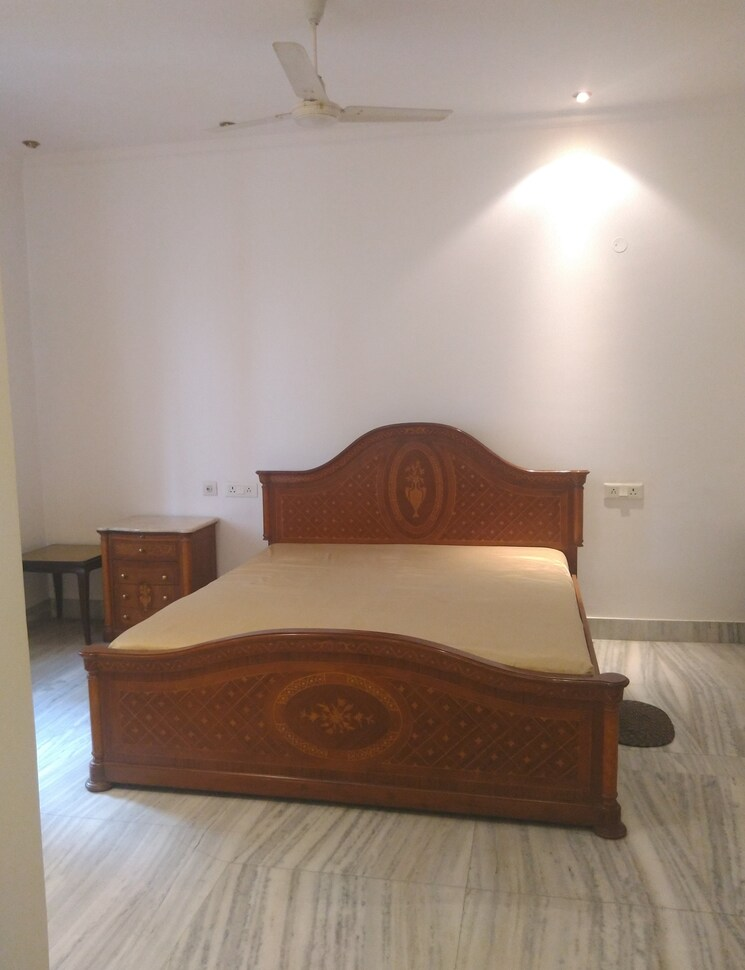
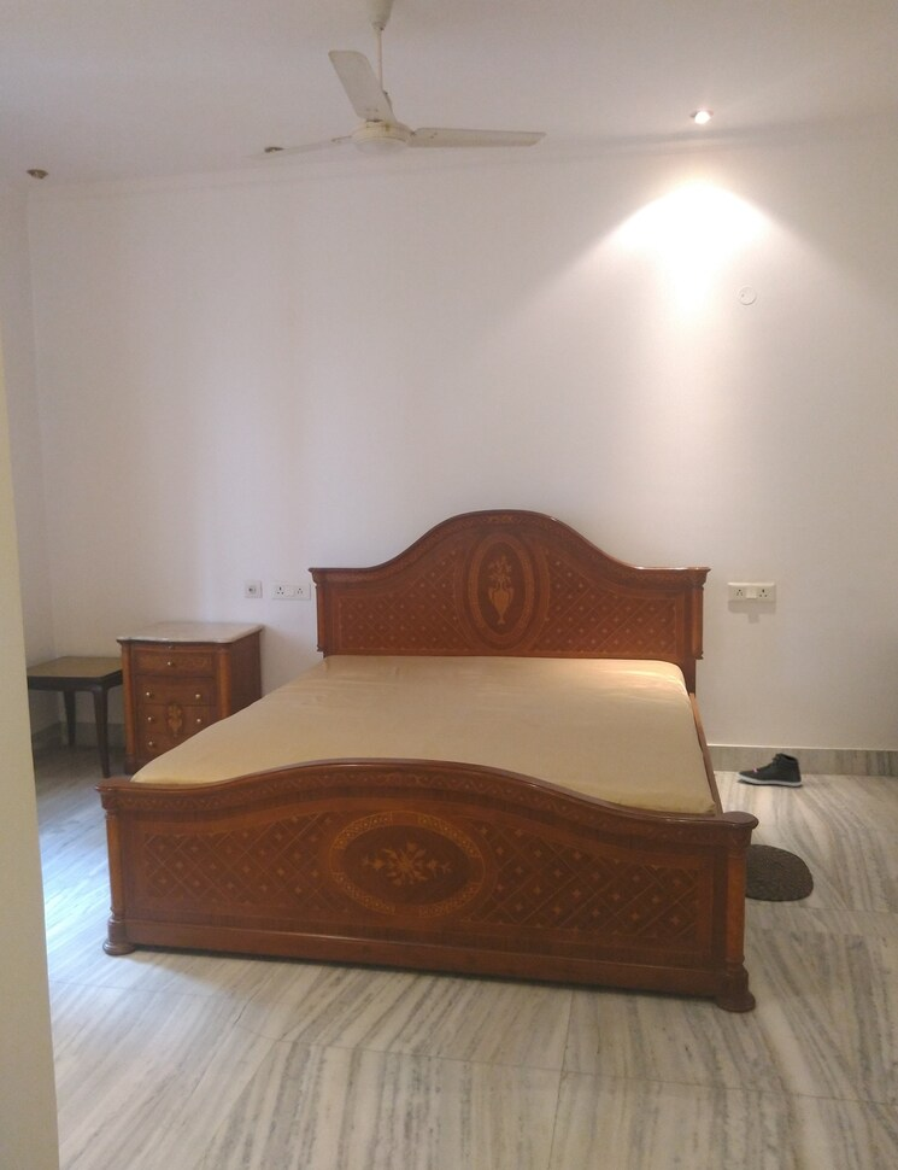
+ sneaker (769, 767)
